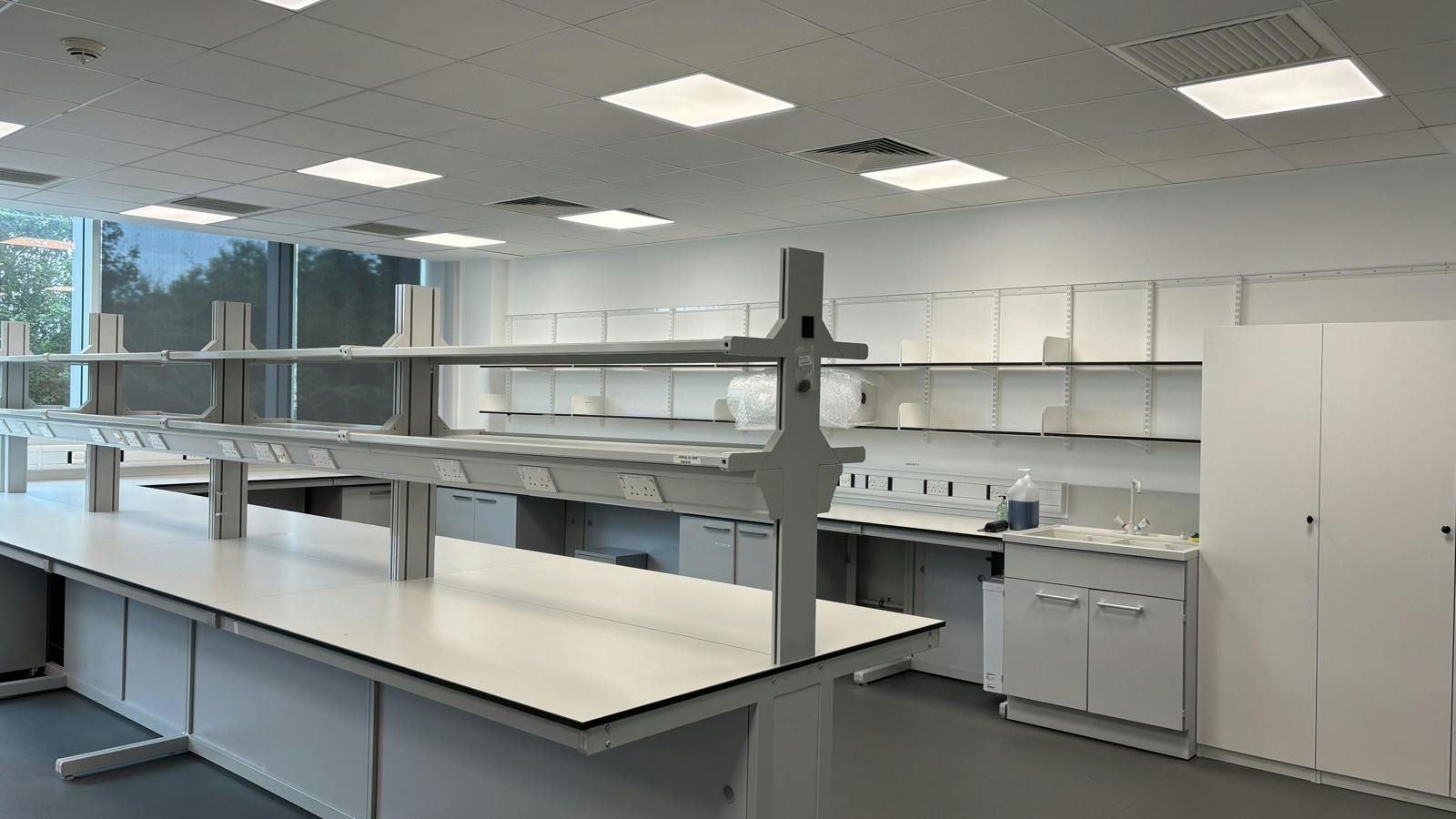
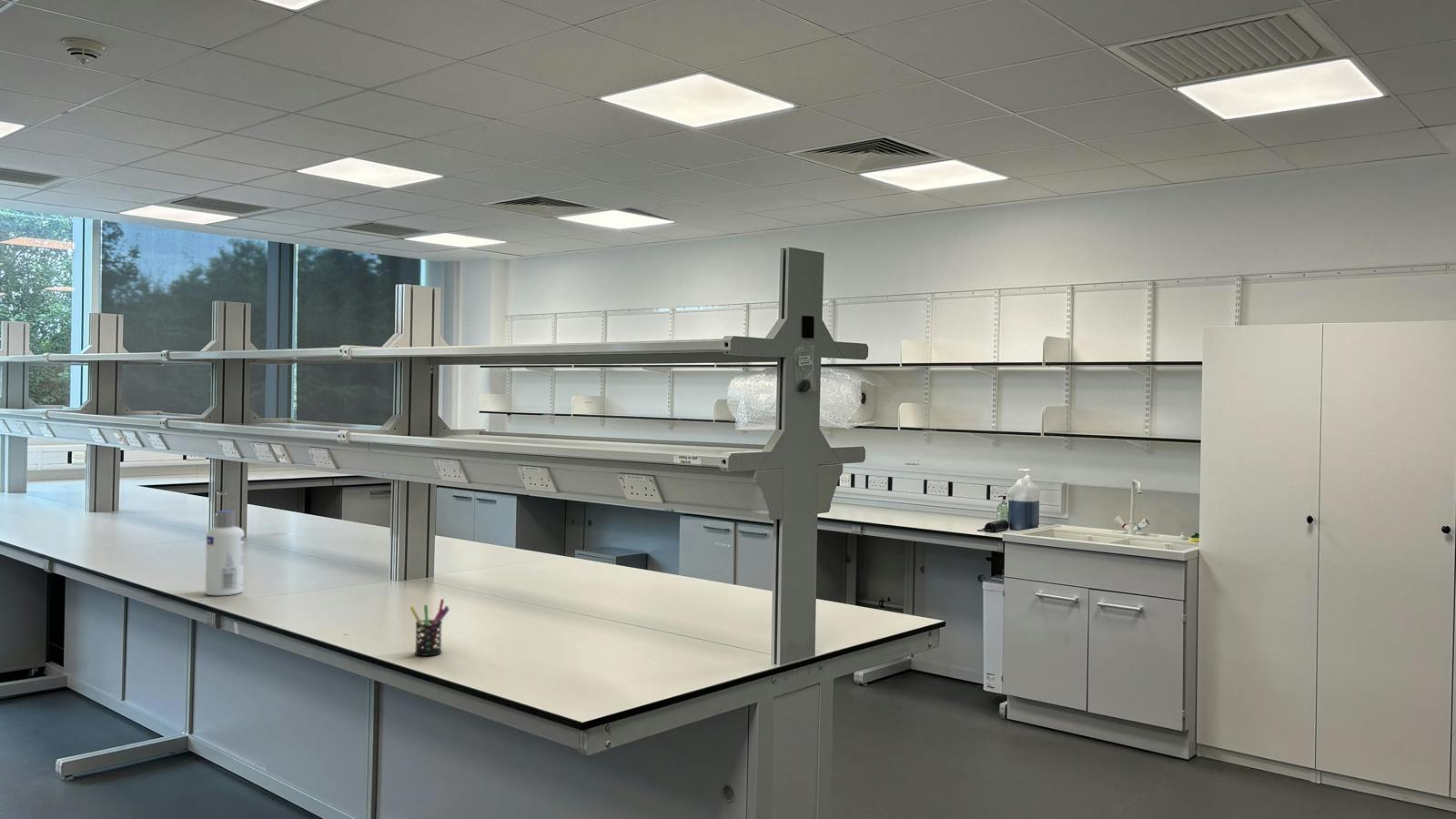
+ screw cap bottle (225, 551)
+ pen holder (430, 625)
